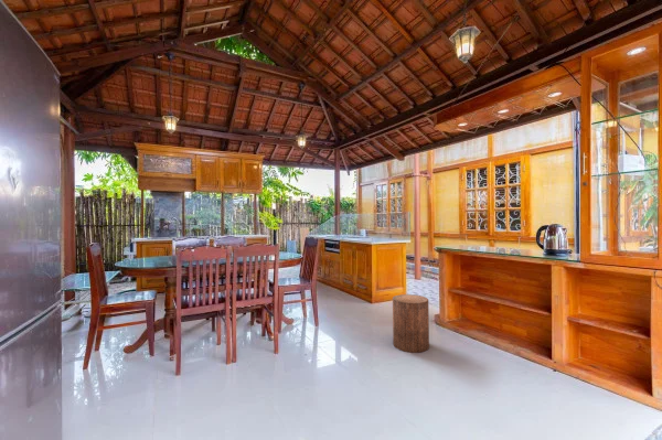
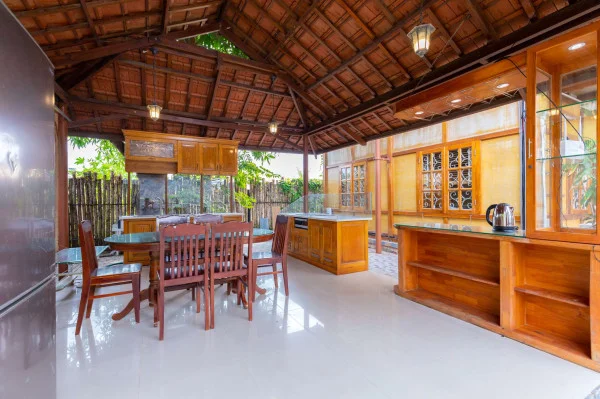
- stool (410, 321)
